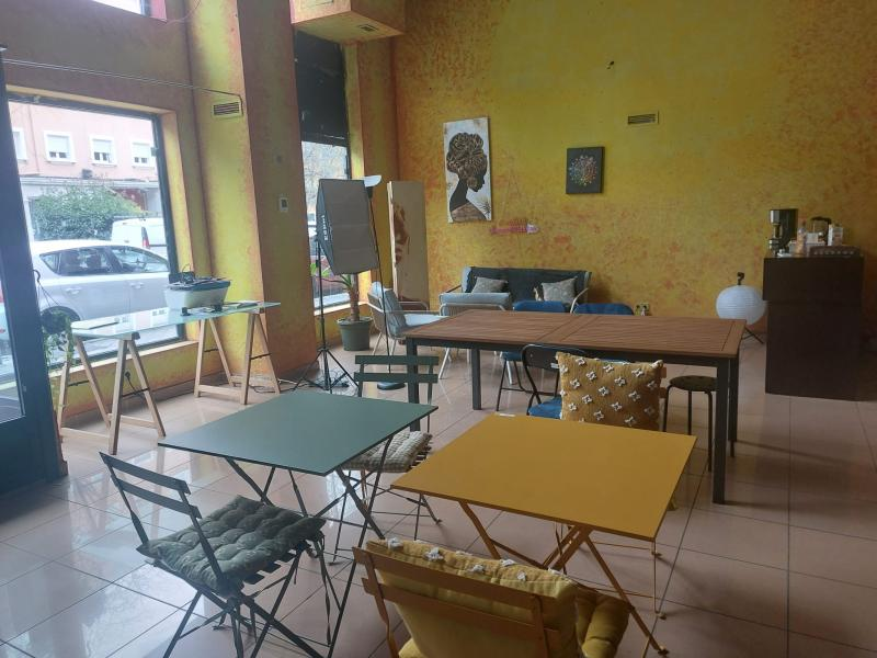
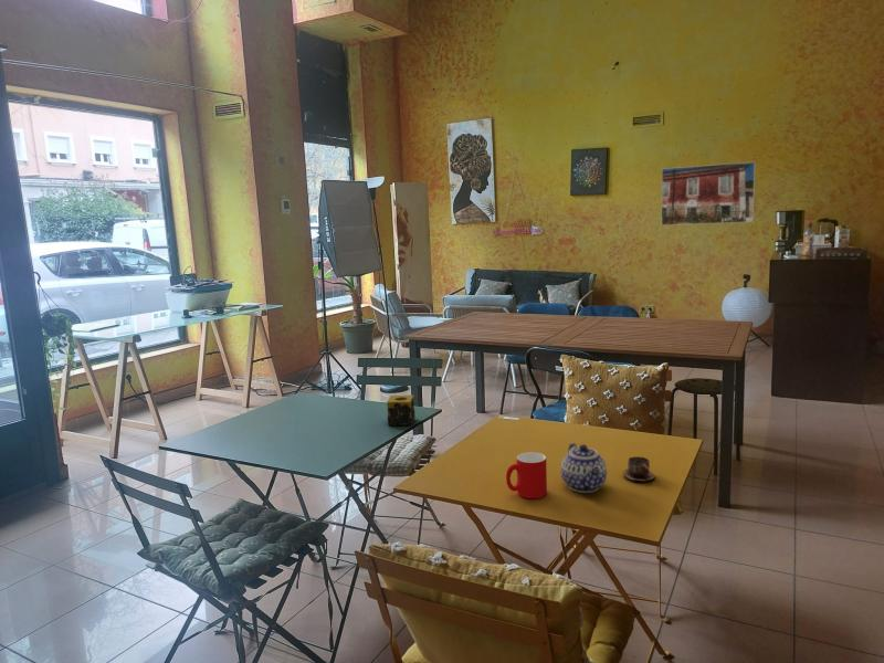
+ candle (400, 410)
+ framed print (706, 194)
+ teapot (583, 465)
+ cup (526, 475)
+ cup (639, 469)
